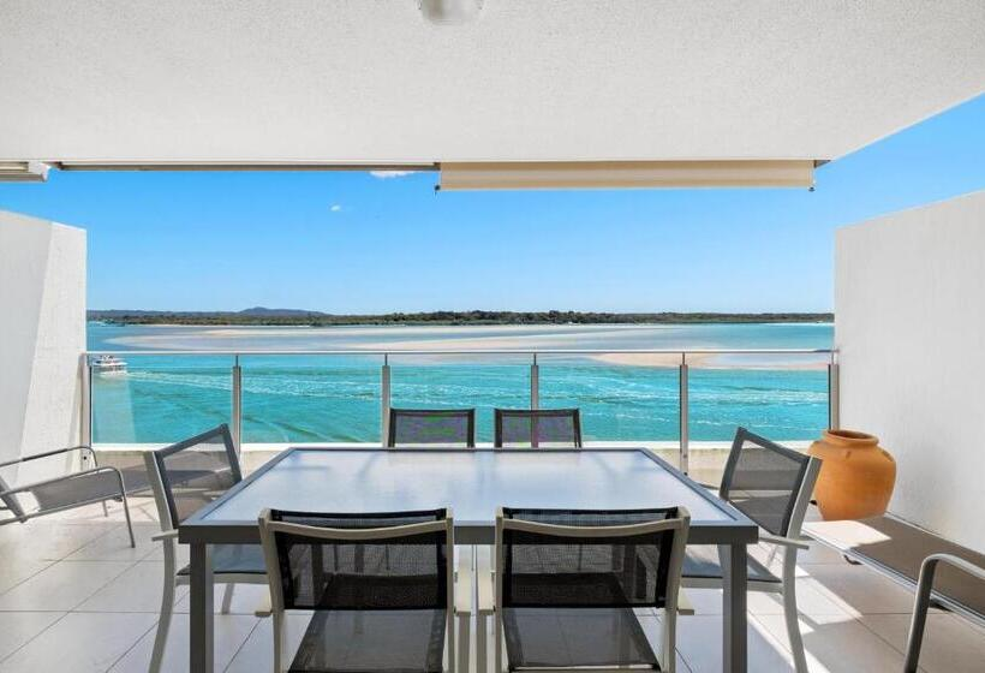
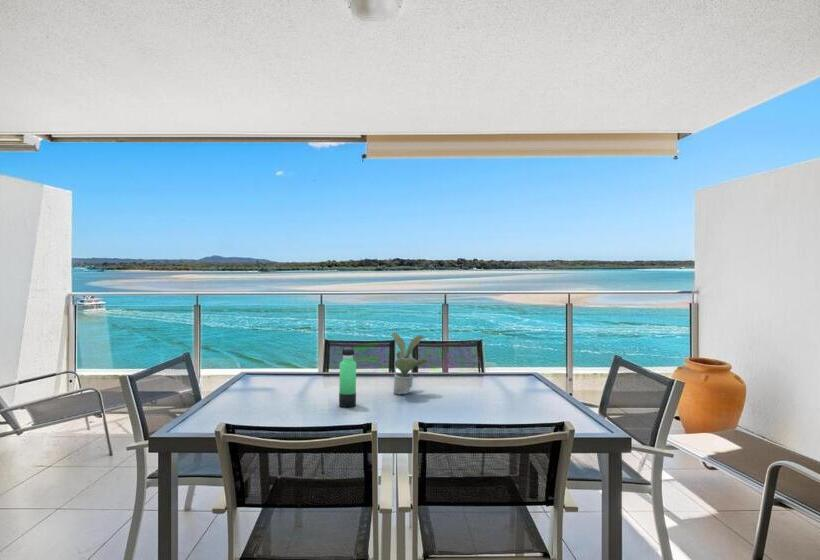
+ thermos bottle (347, 374)
+ potted plant (409, 362)
